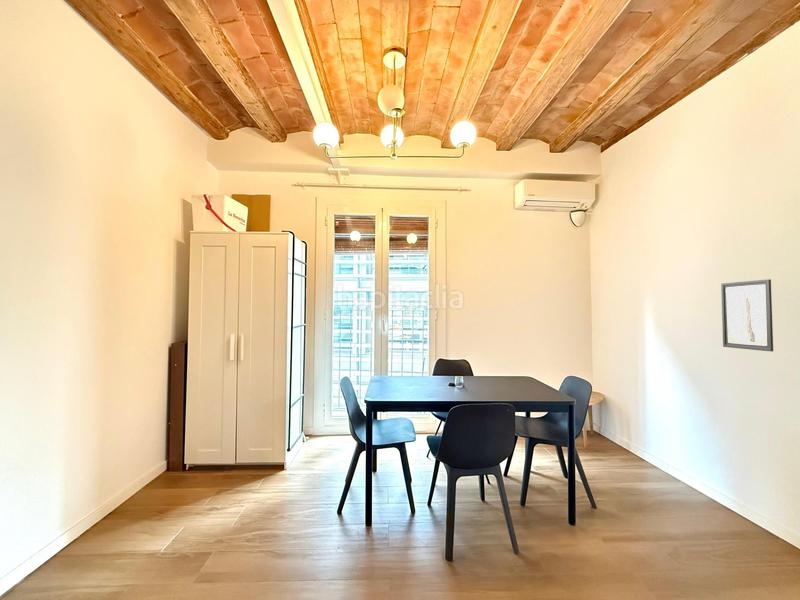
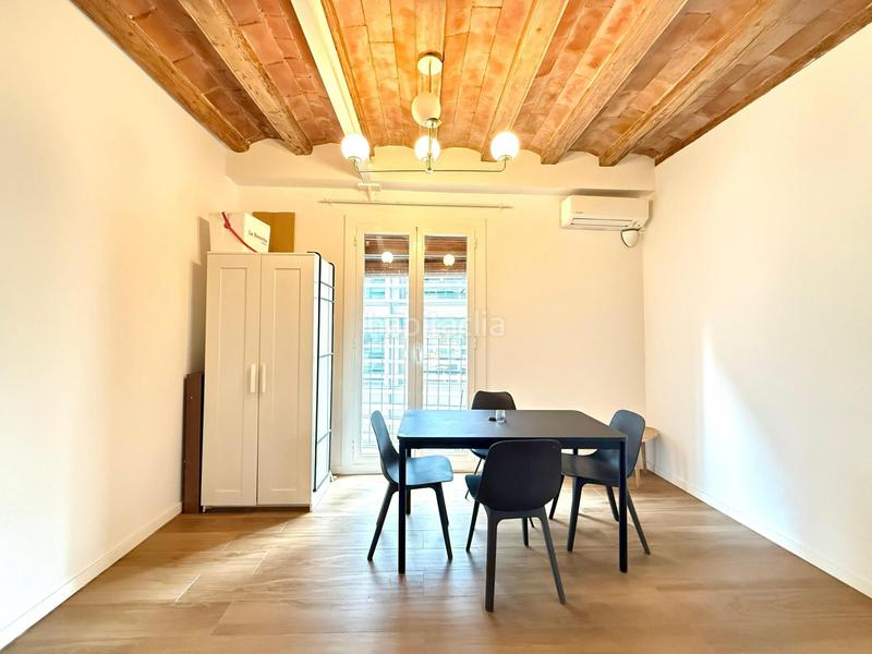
- wall art (745, 315)
